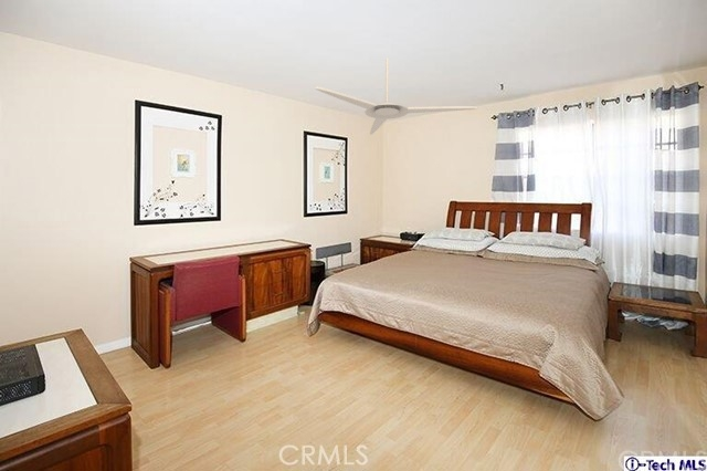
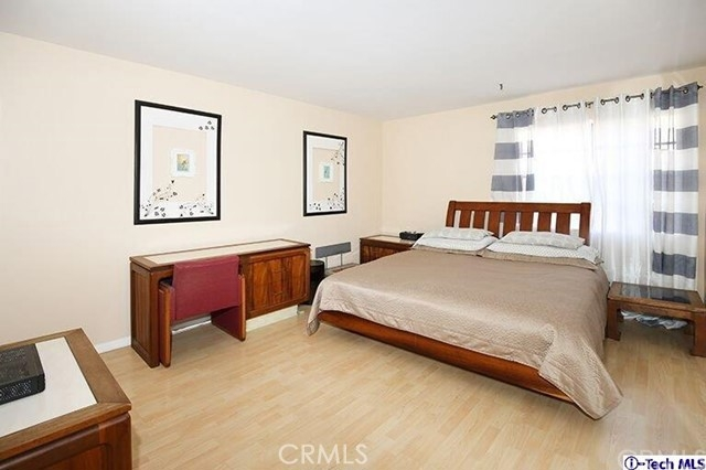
- ceiling fan (388, 88)
